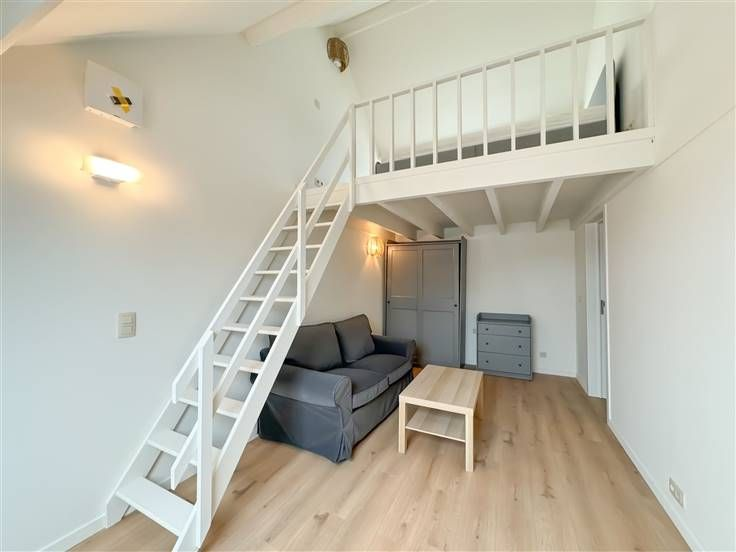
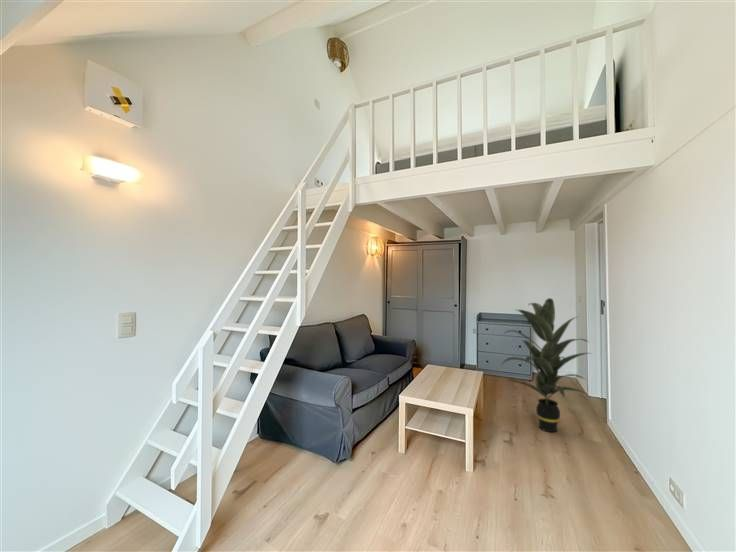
+ indoor plant (544, 363)
